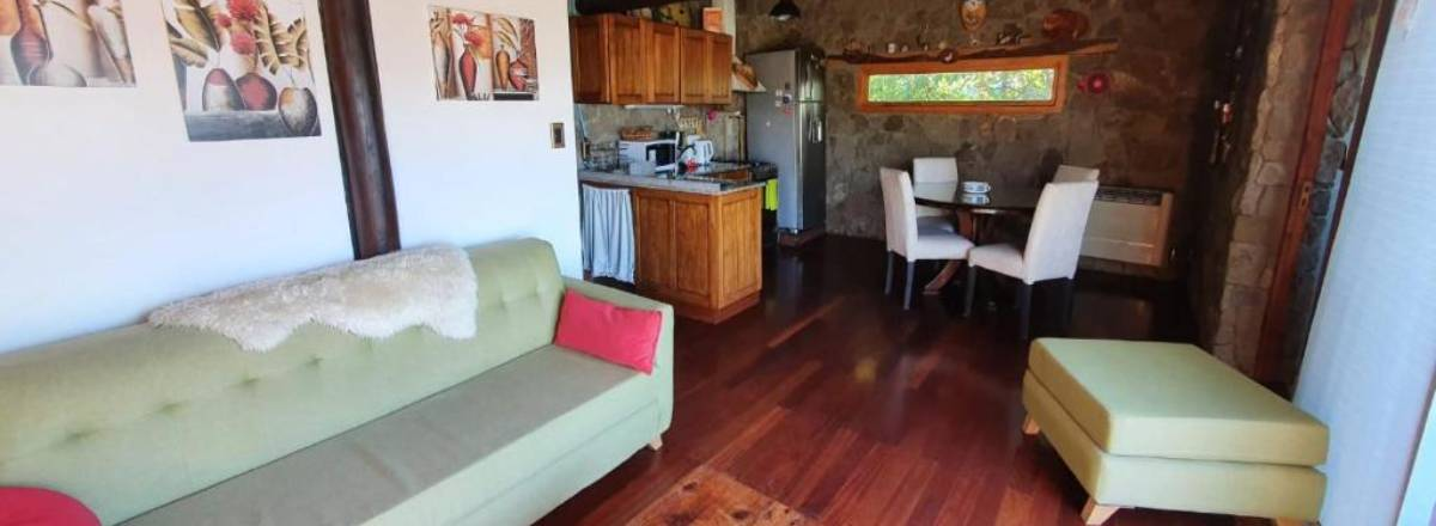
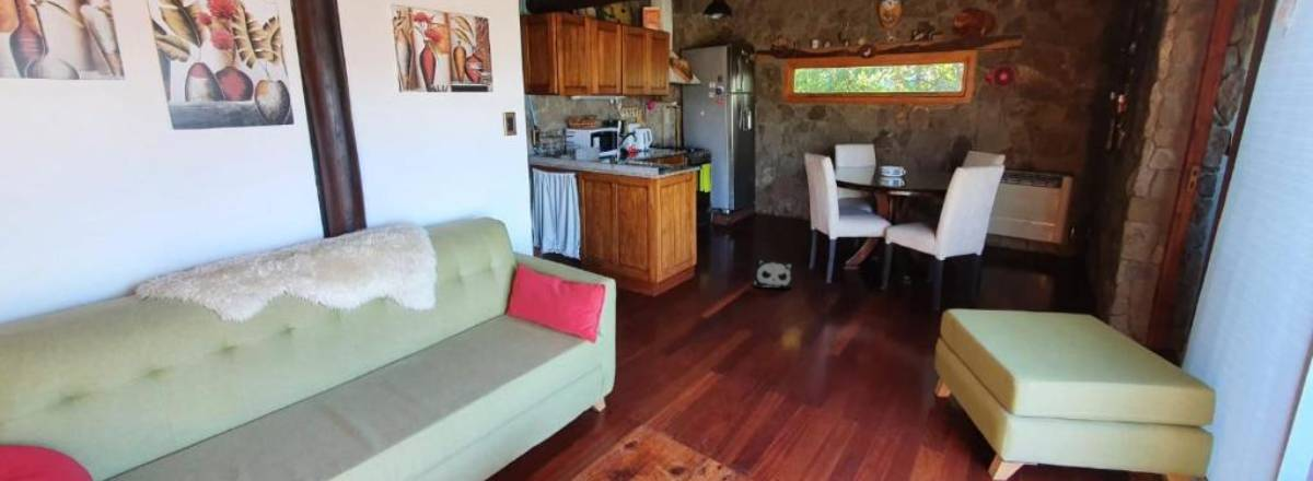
+ plush toy (771, 268)
